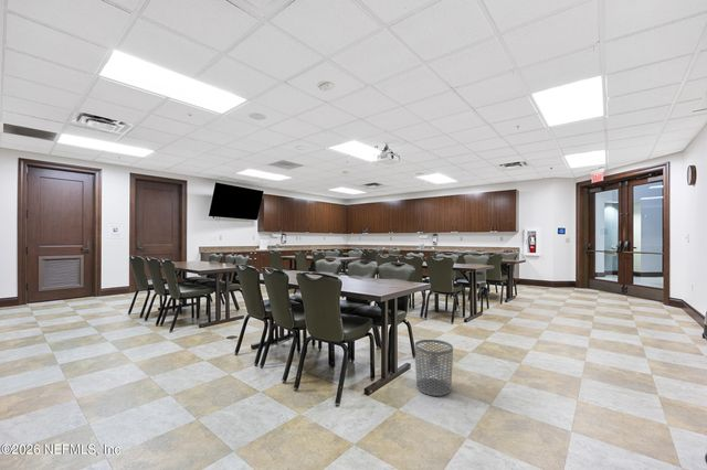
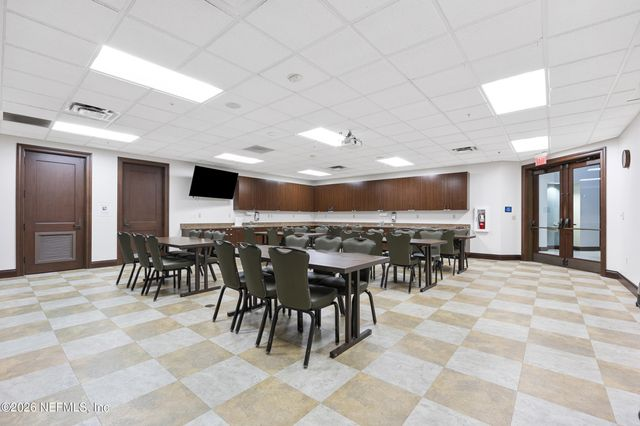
- waste bin (433, 367)
